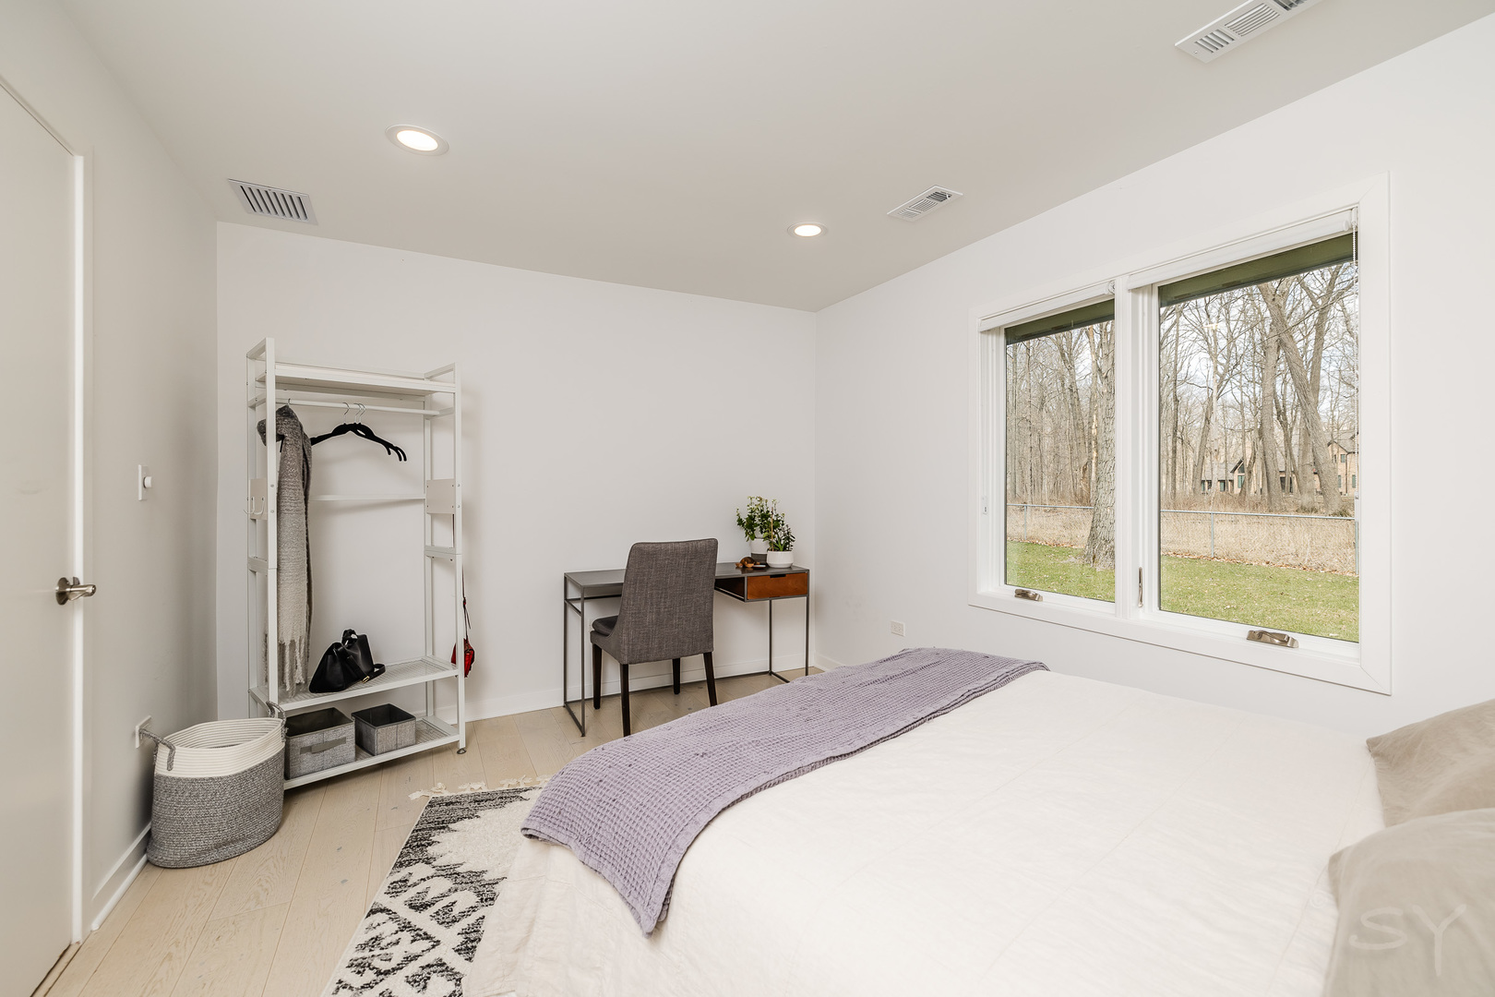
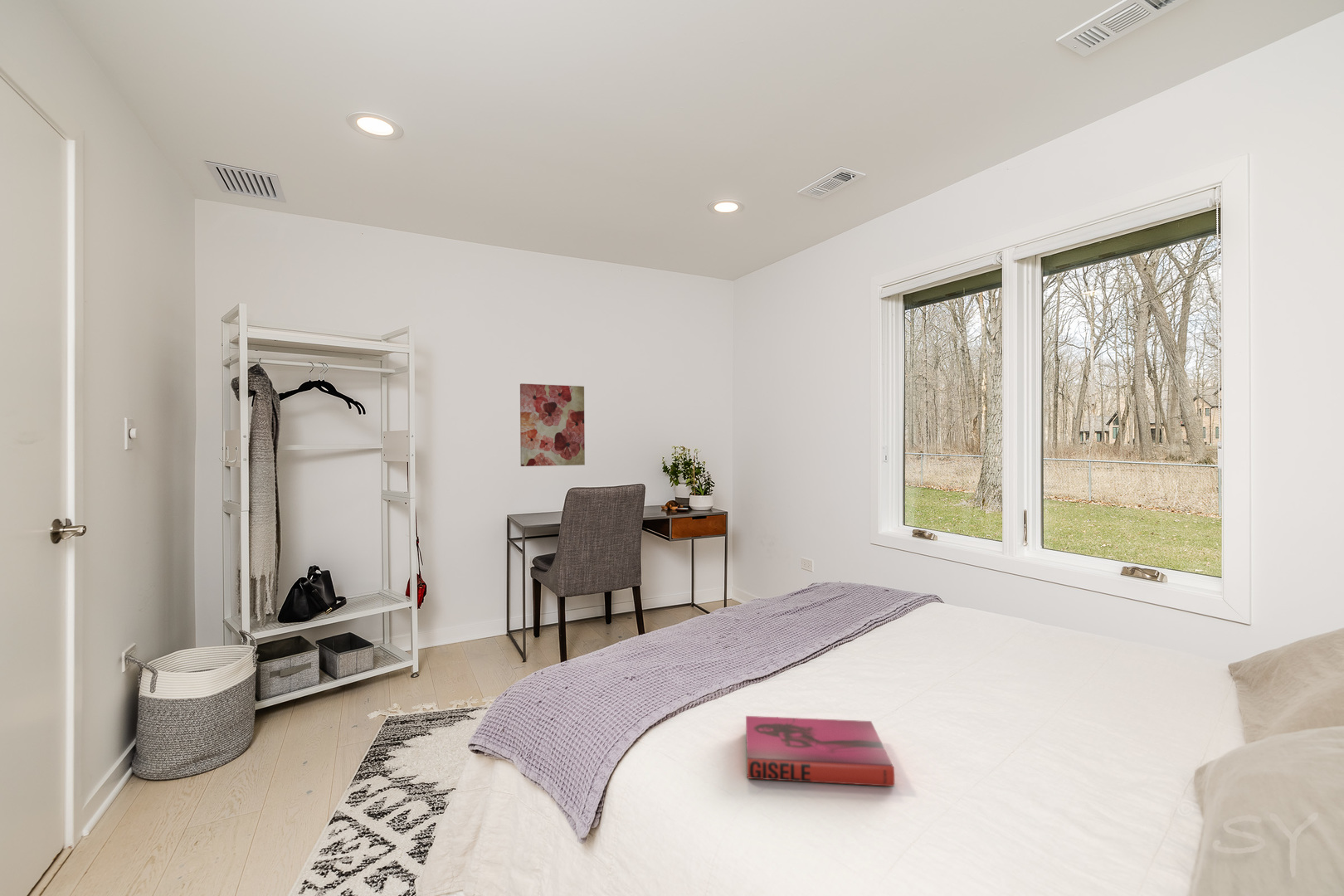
+ wall art (553, 425)
+ hardback book (813, 747)
